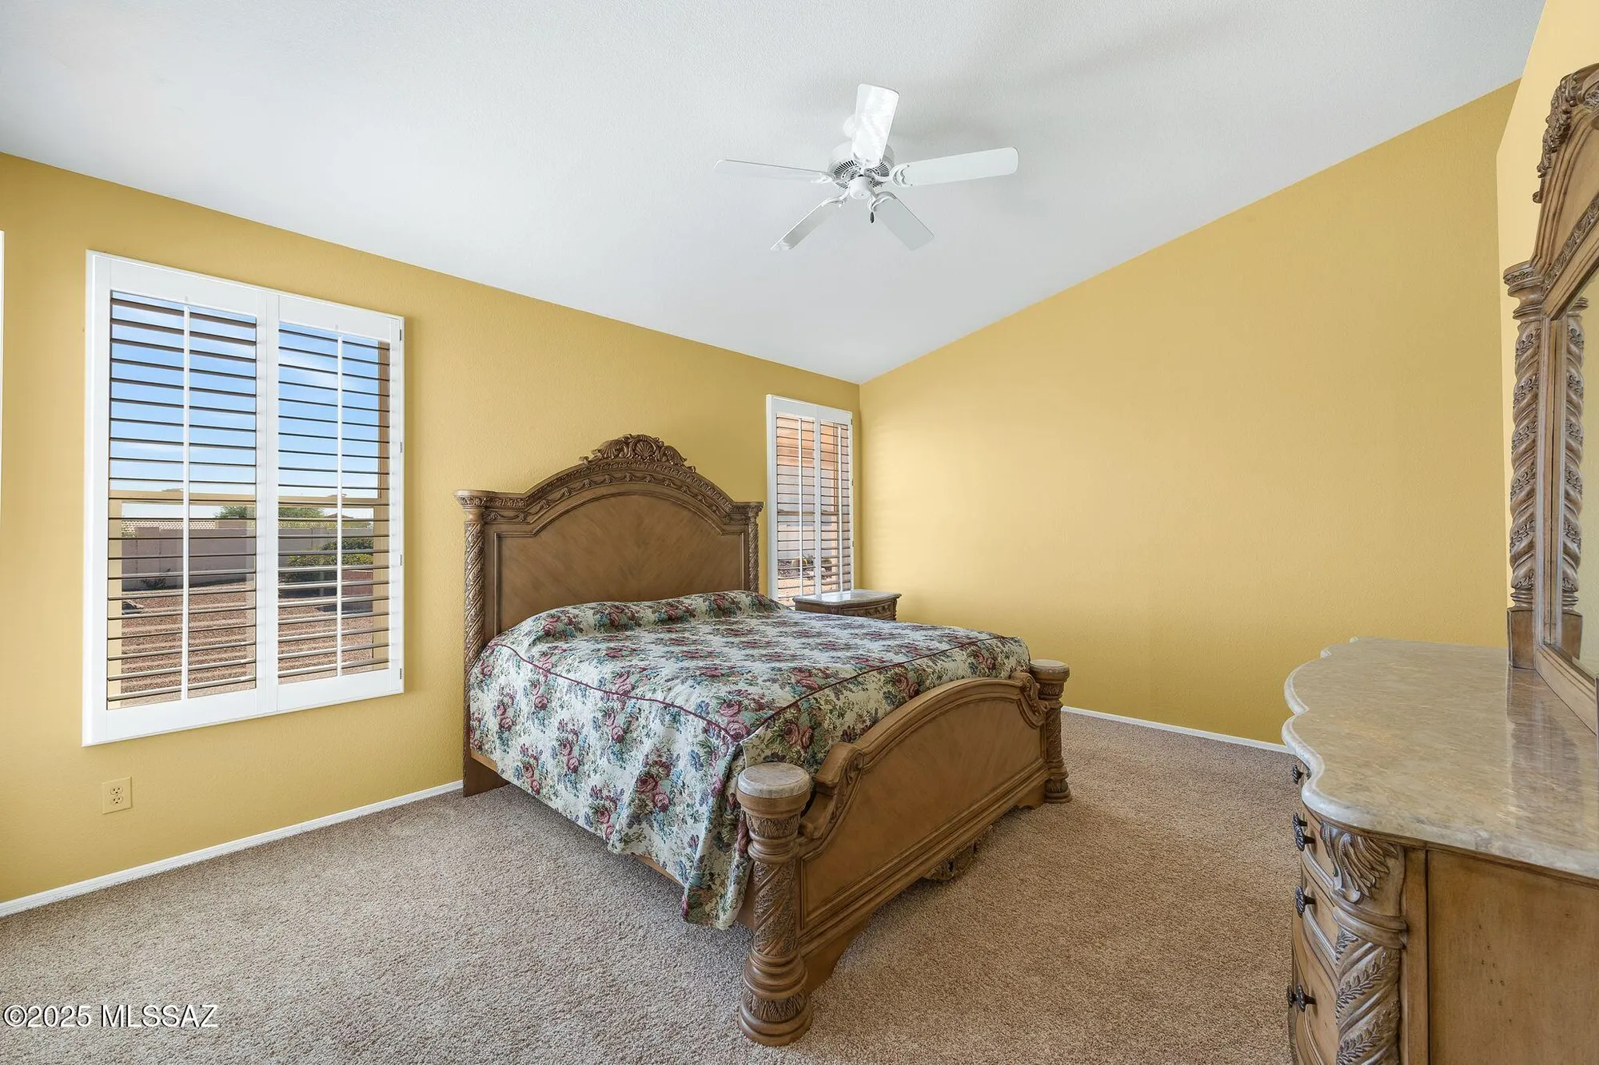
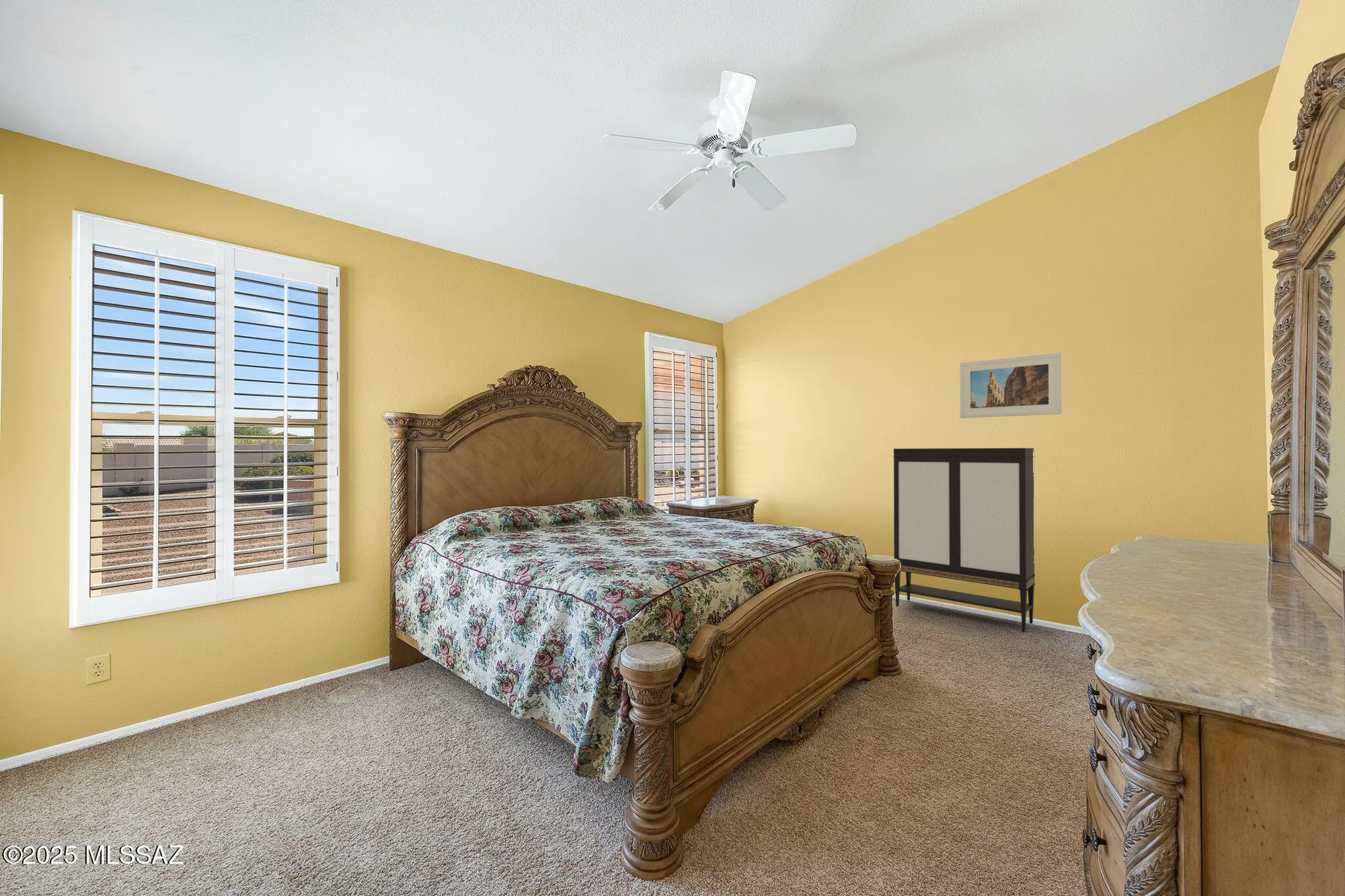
+ storage cabinet (960, 531)
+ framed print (1007, 387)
